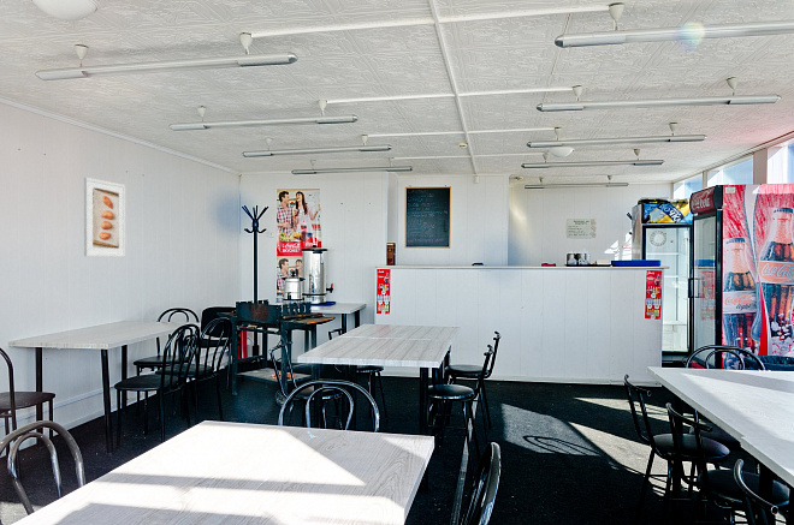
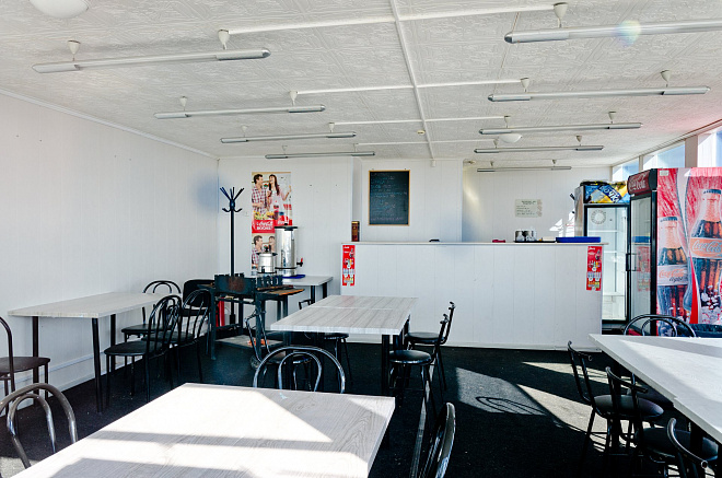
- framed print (105, 219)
